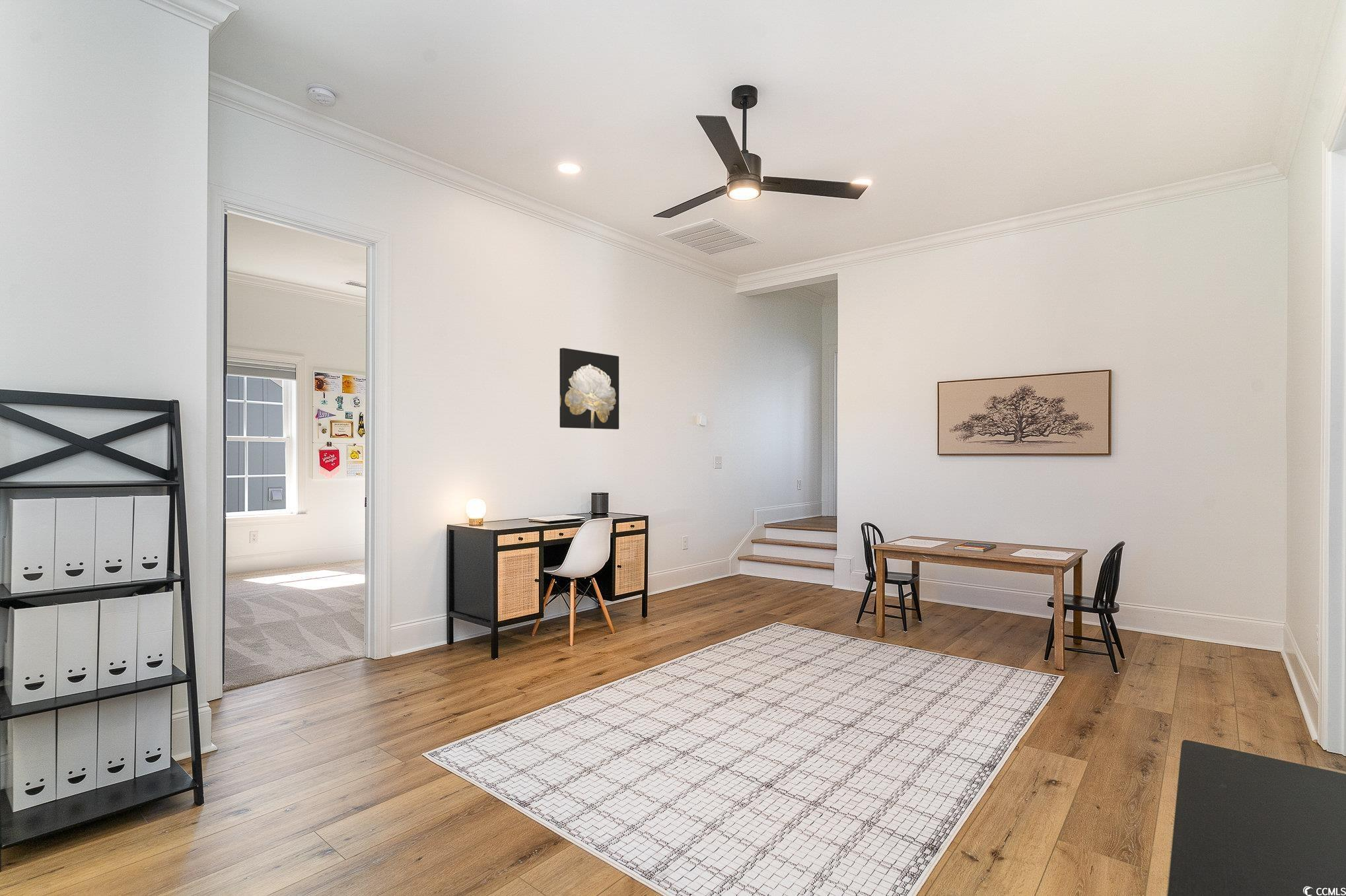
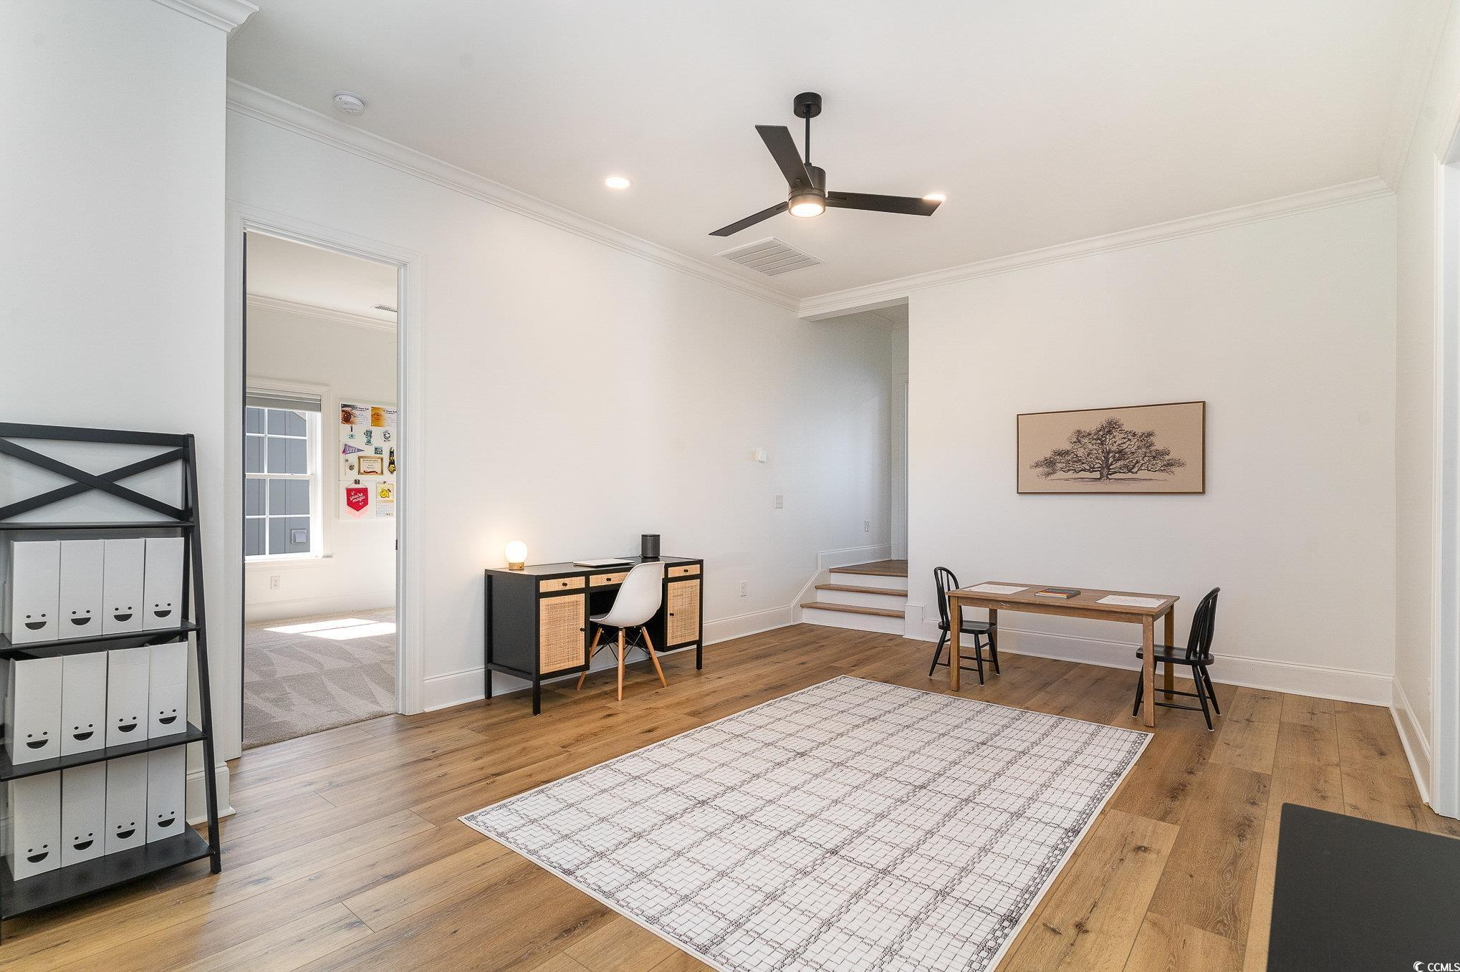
- wall art (590, 390)
